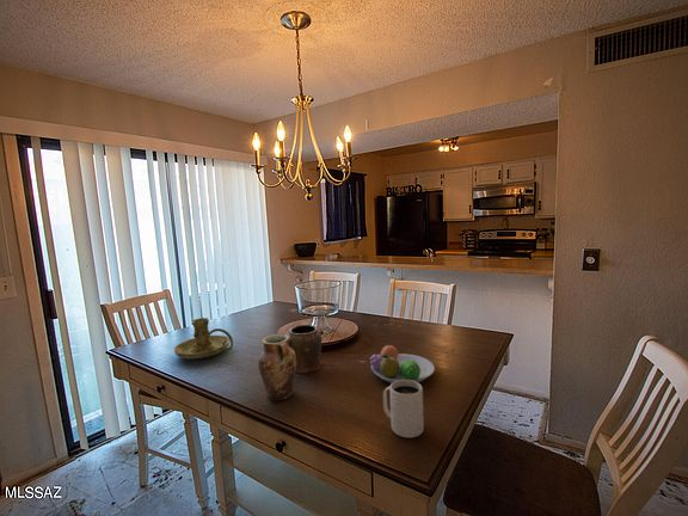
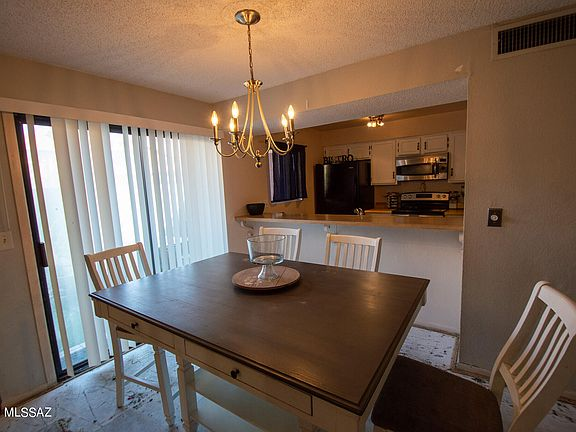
- jar set (294, 352)
- candle holder (207, 337)
- mug (401, 406)
- fruit bowl (401, 361)
